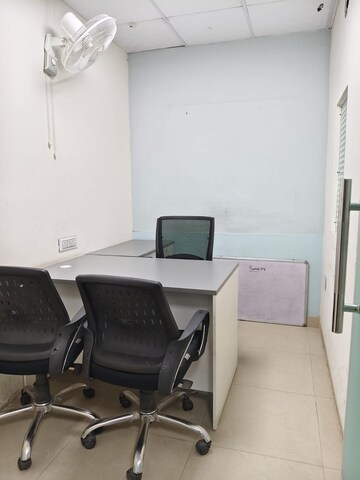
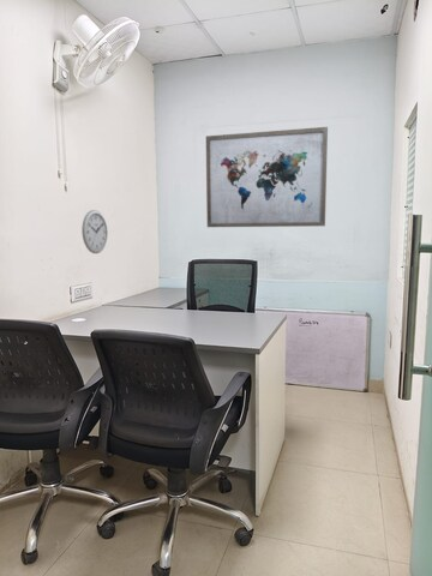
+ wall clock (96, 232)
+ wall art (264, 180)
